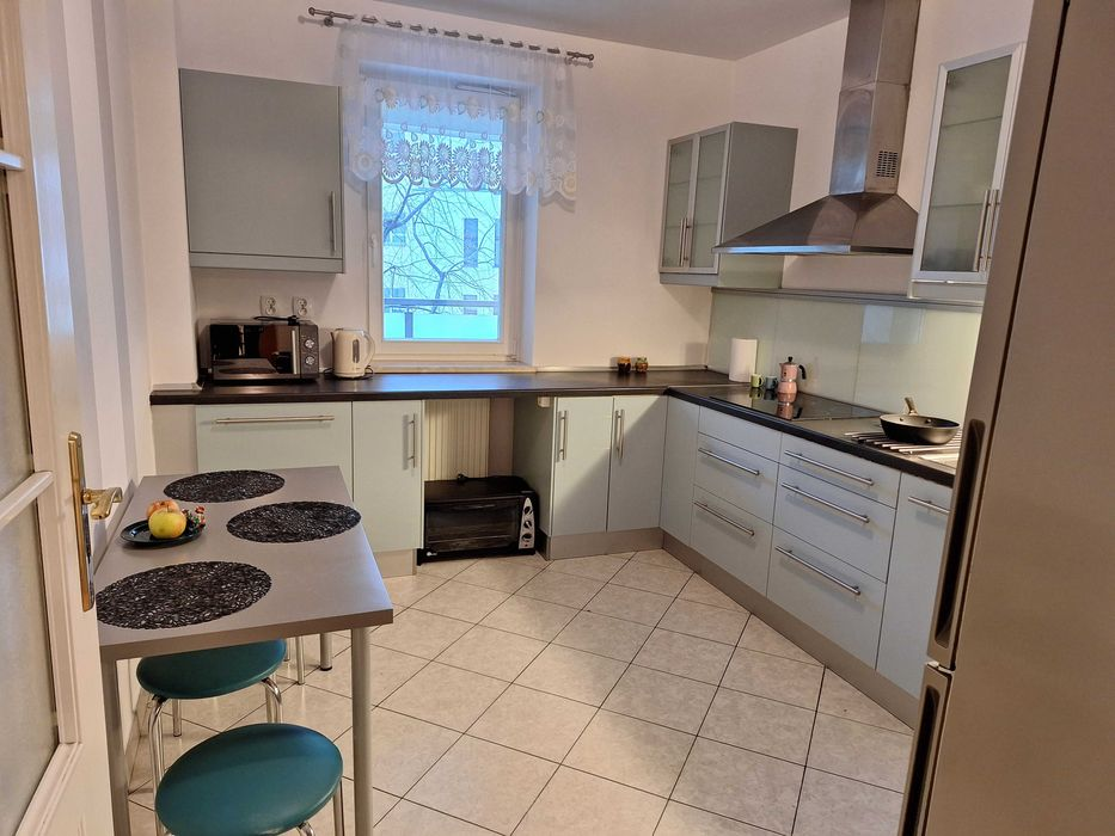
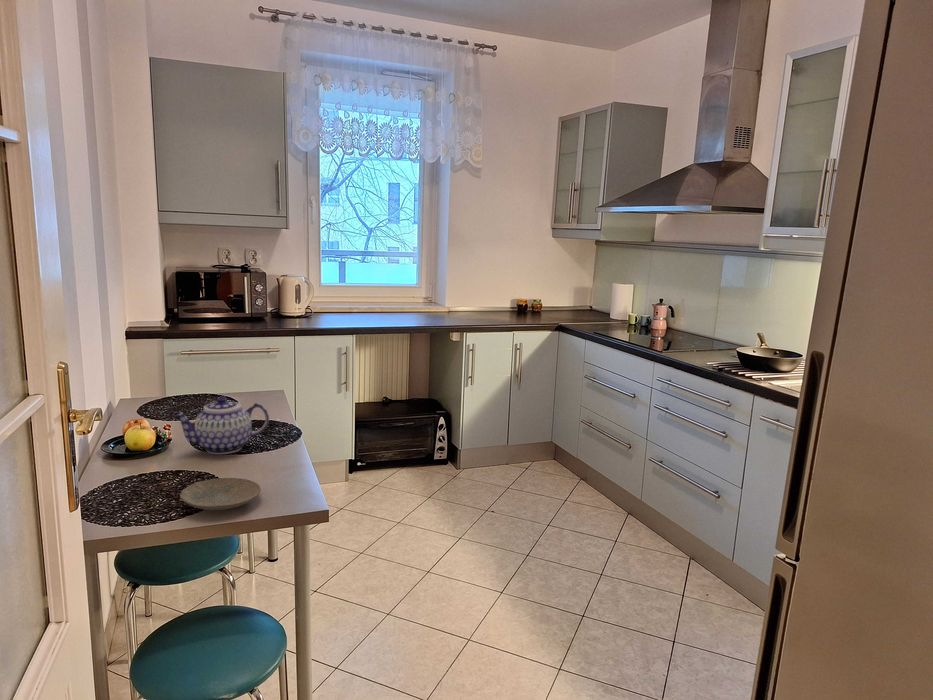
+ plate (221, 496)
+ teapot (222, 422)
